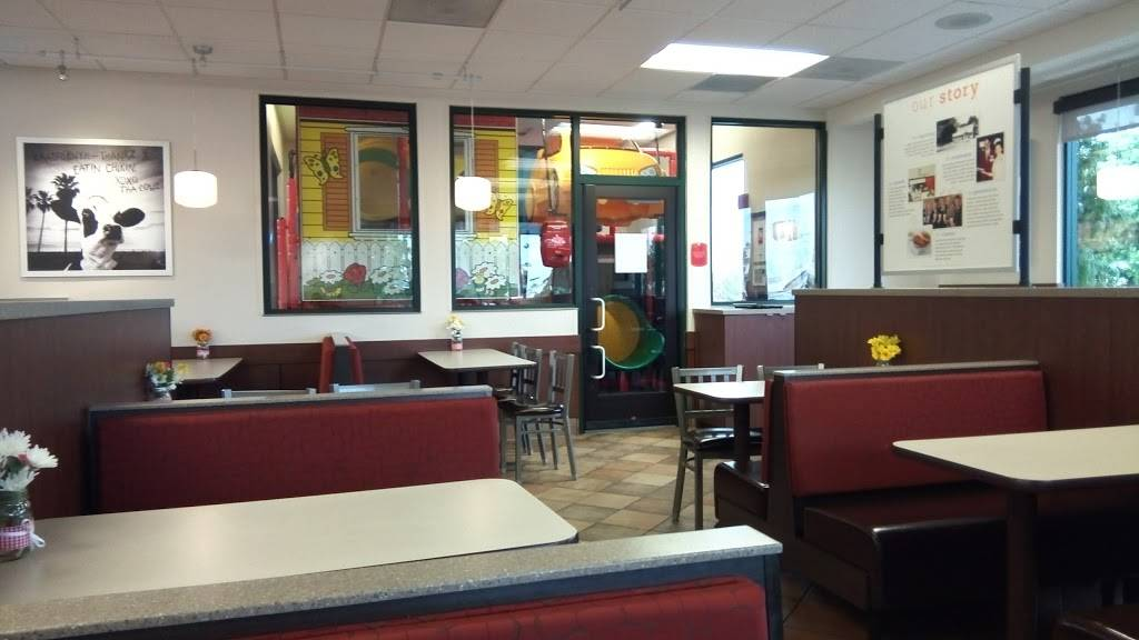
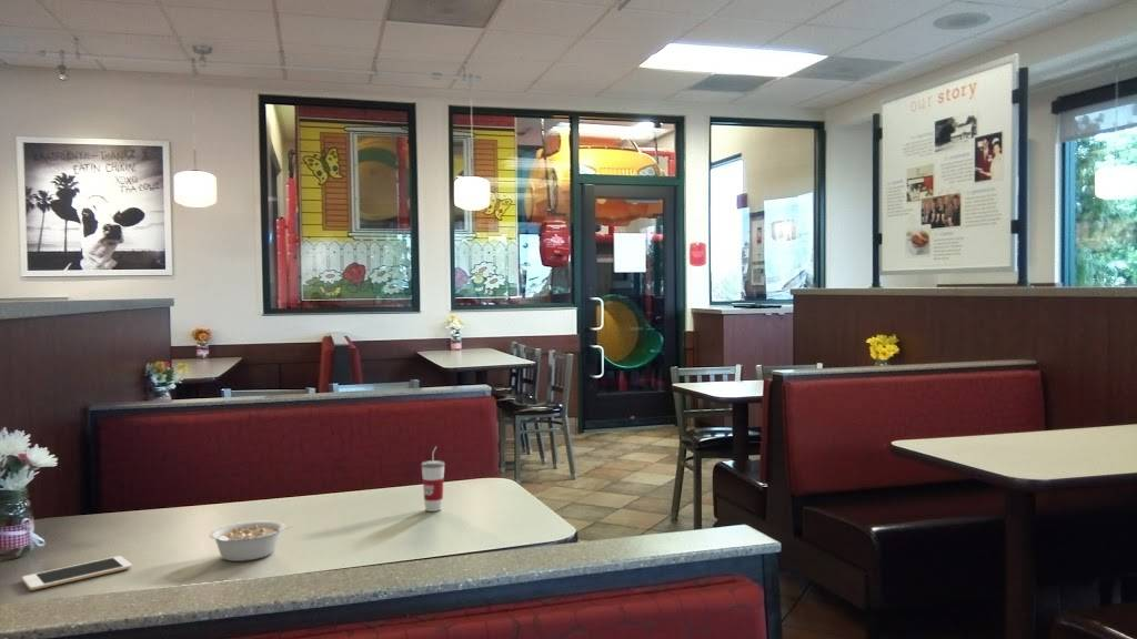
+ legume (251, 539)
+ cup (433, 477)
+ cell phone (78, 571)
